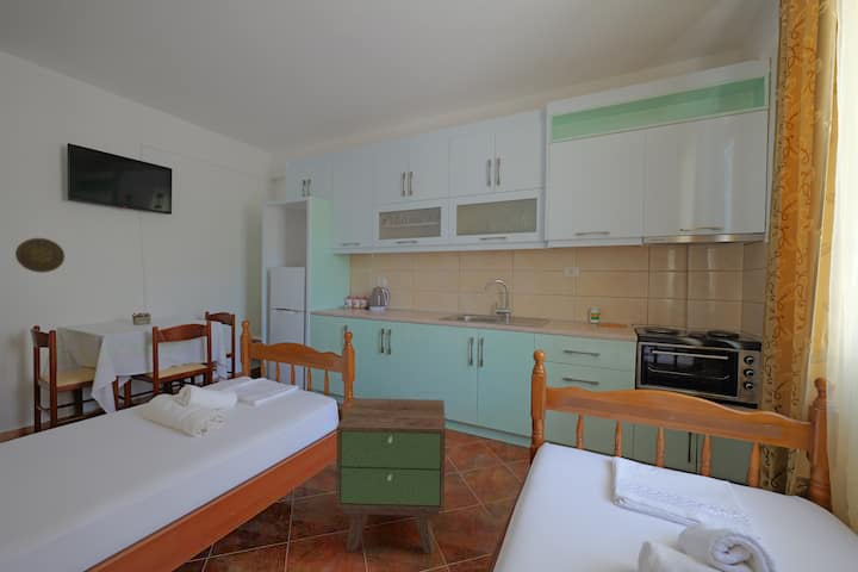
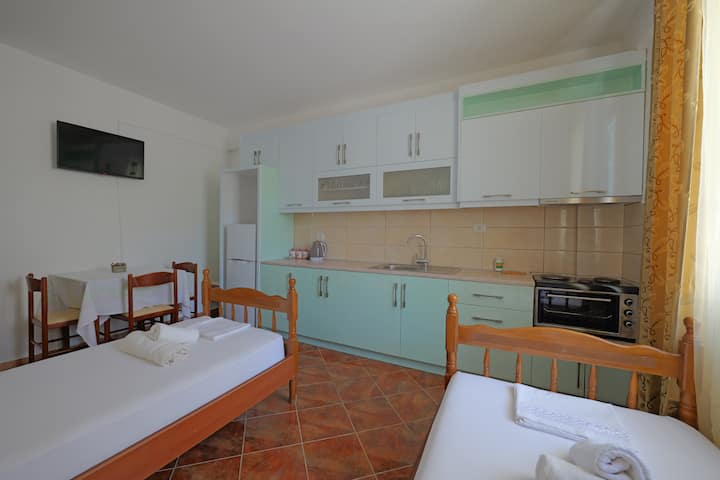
- nightstand (394, 471)
- decorative plate (41, 255)
